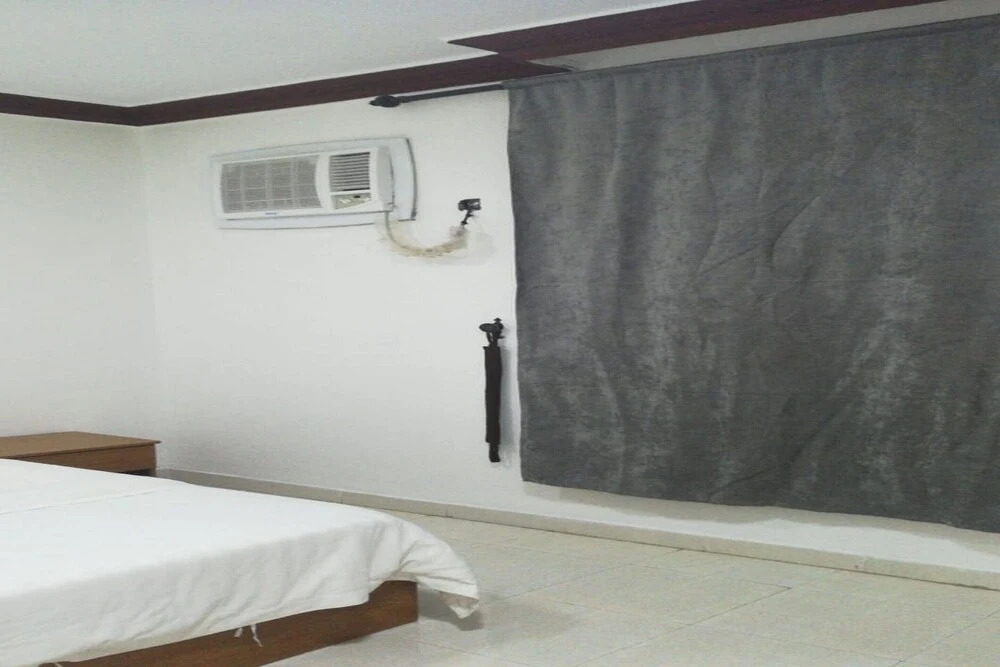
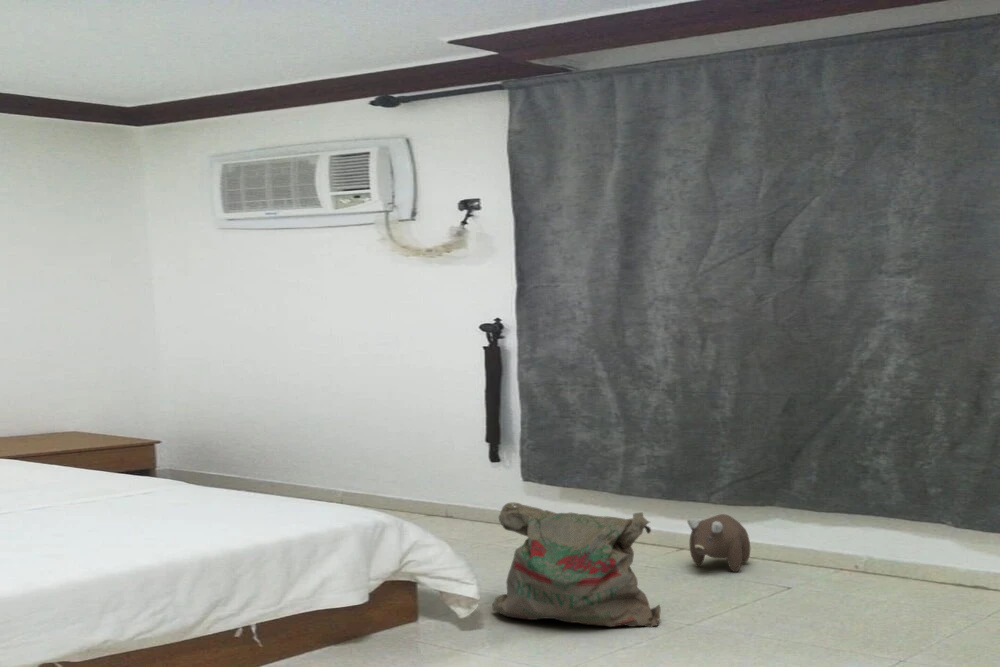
+ bag (573, 562)
+ plush toy (718, 540)
